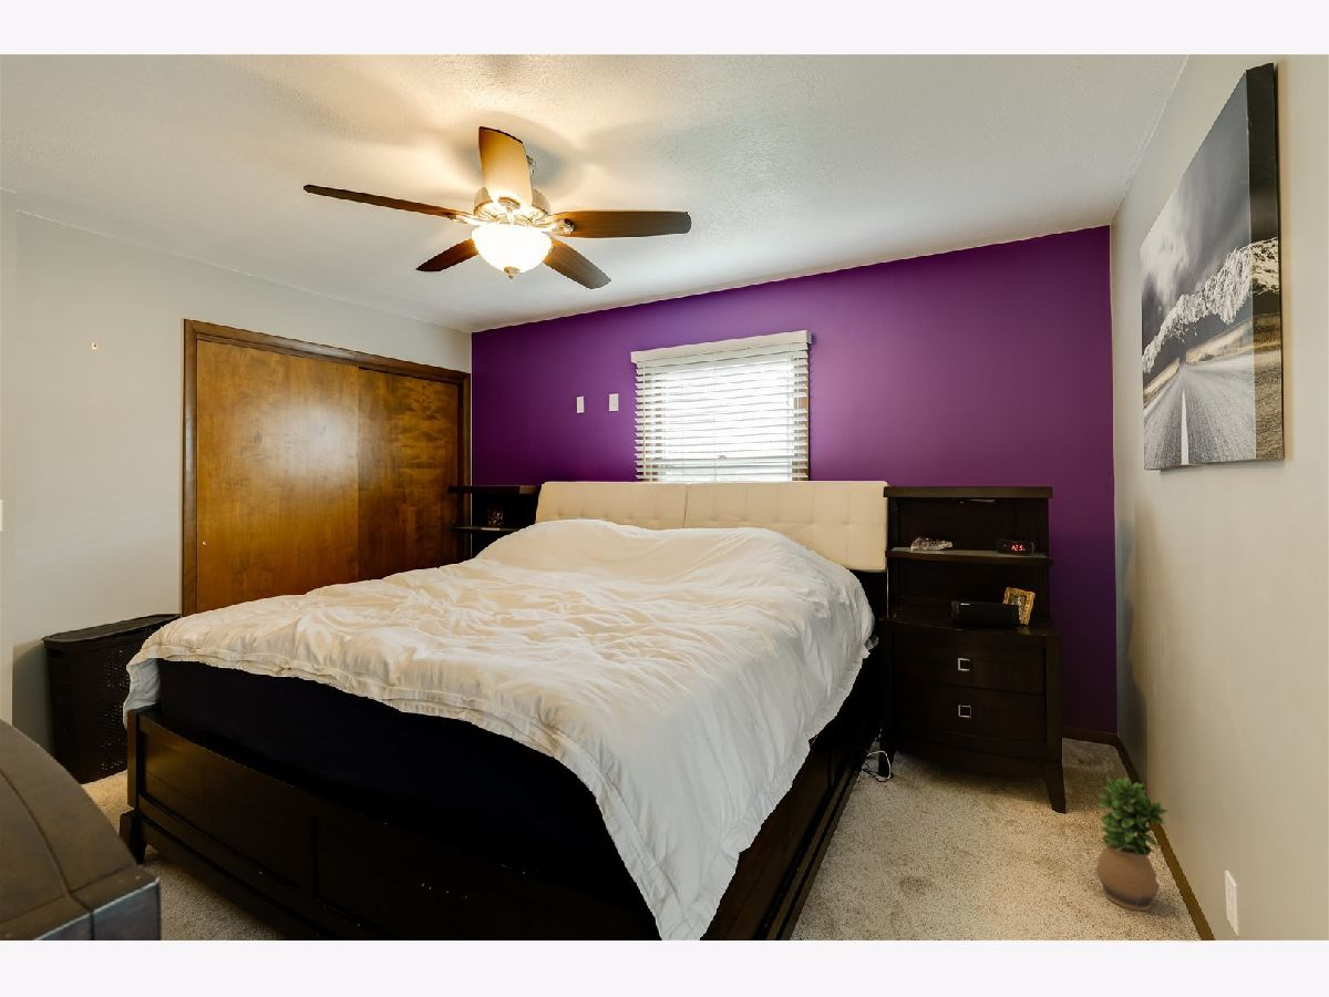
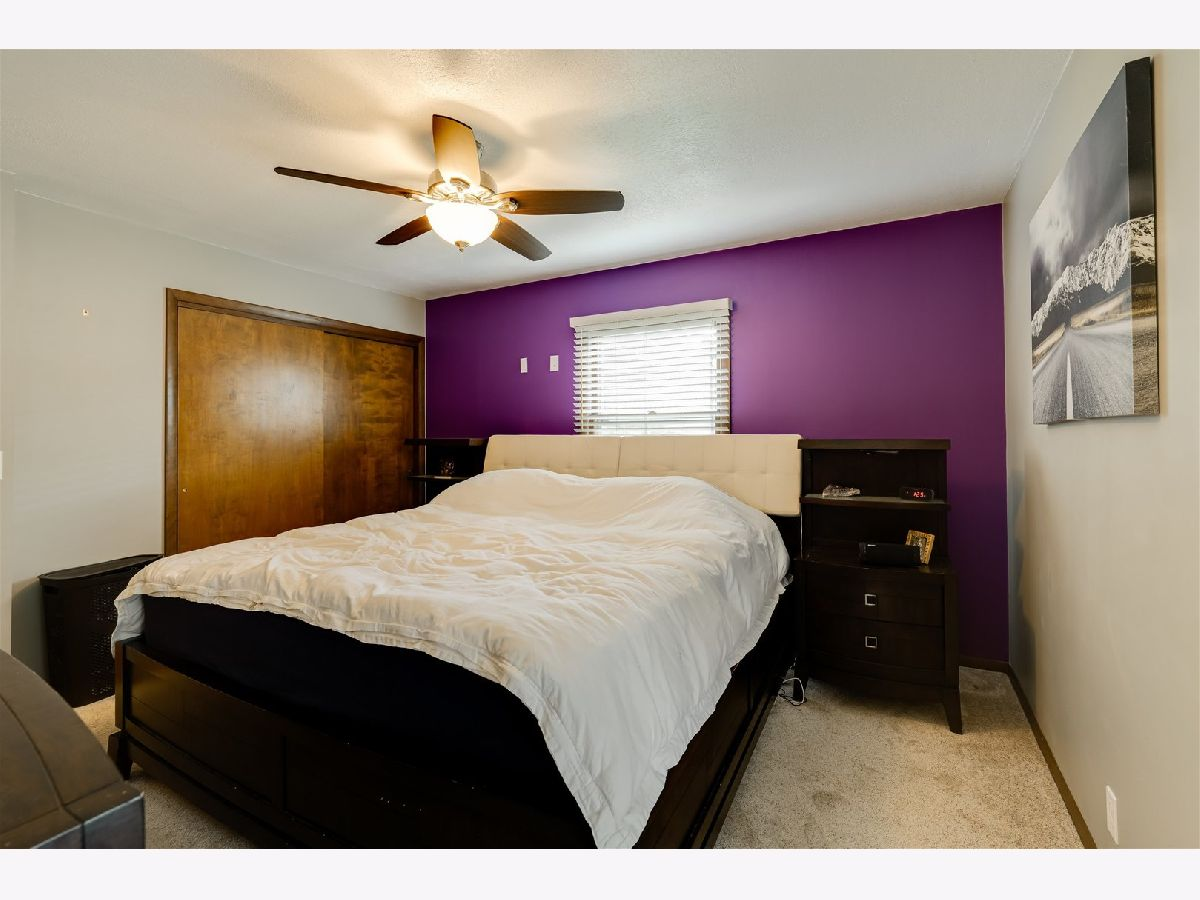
- potted plant (1131, 835)
